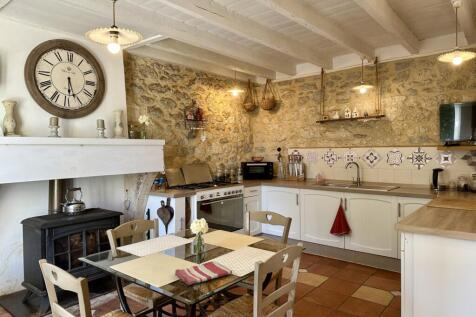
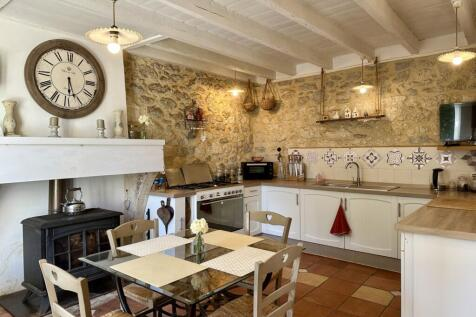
- dish towel (203, 271)
